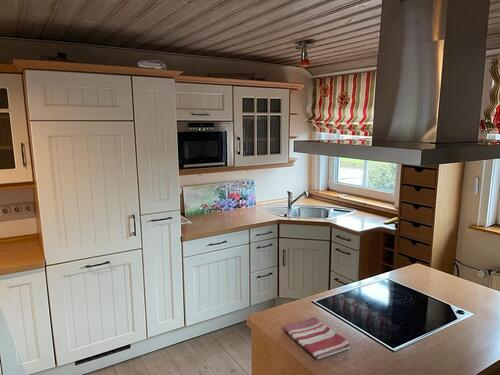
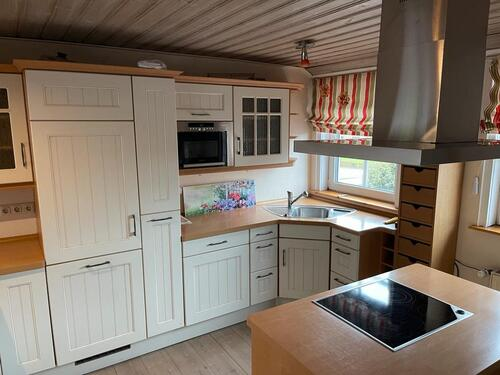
- dish towel (315, 336)
